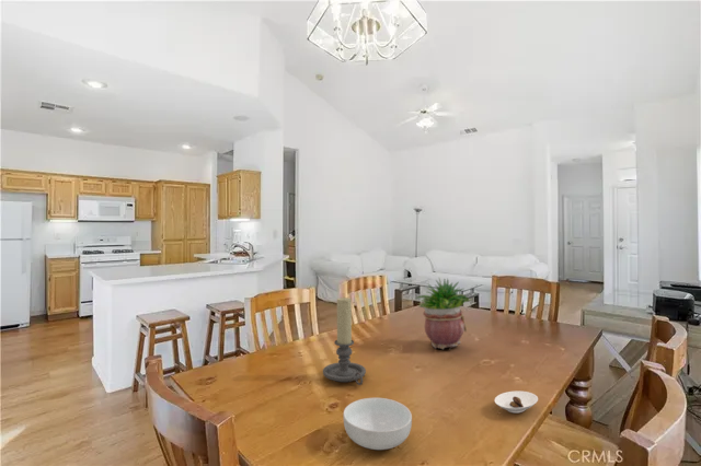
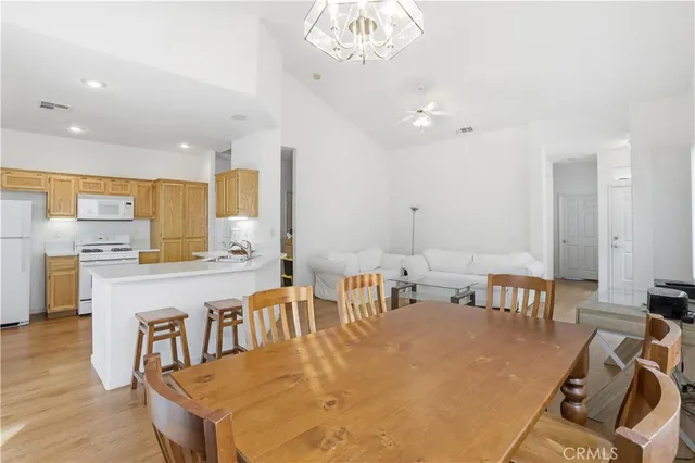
- candle holder (346, 338)
- potted plant (441, 312)
- cereal bowl (377, 427)
- saucer (516, 403)
